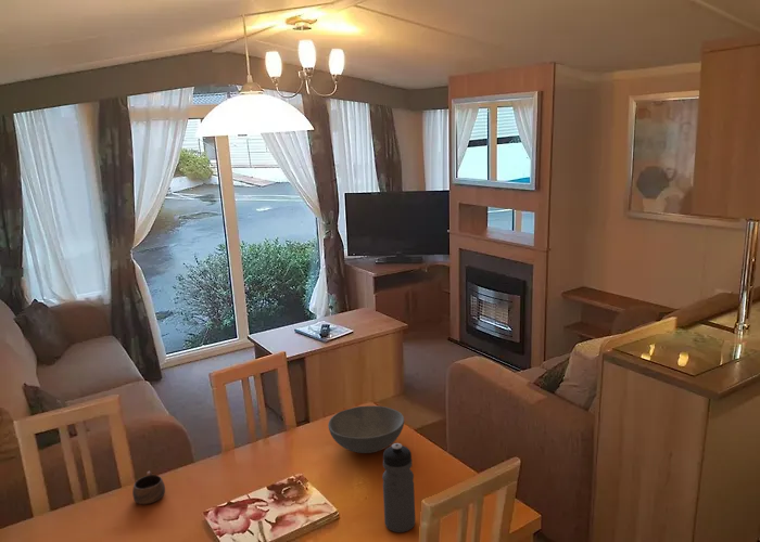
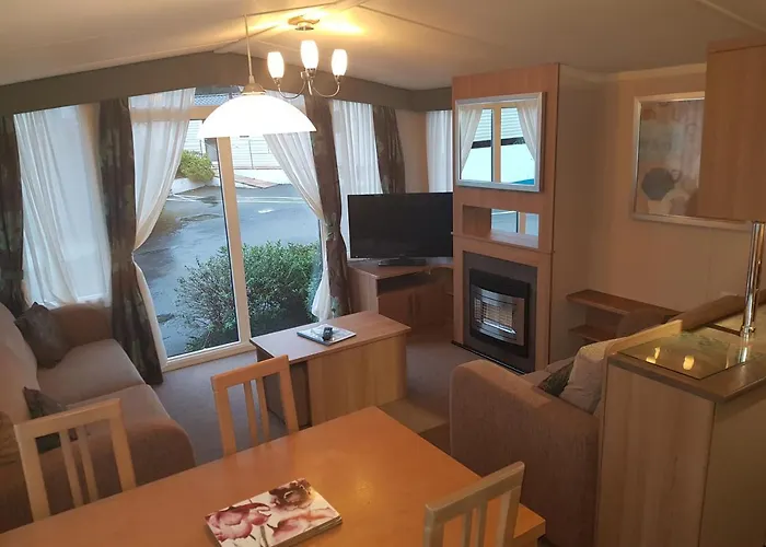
- bowl (366, 433)
- cup (150, 486)
- water bottle (398, 485)
